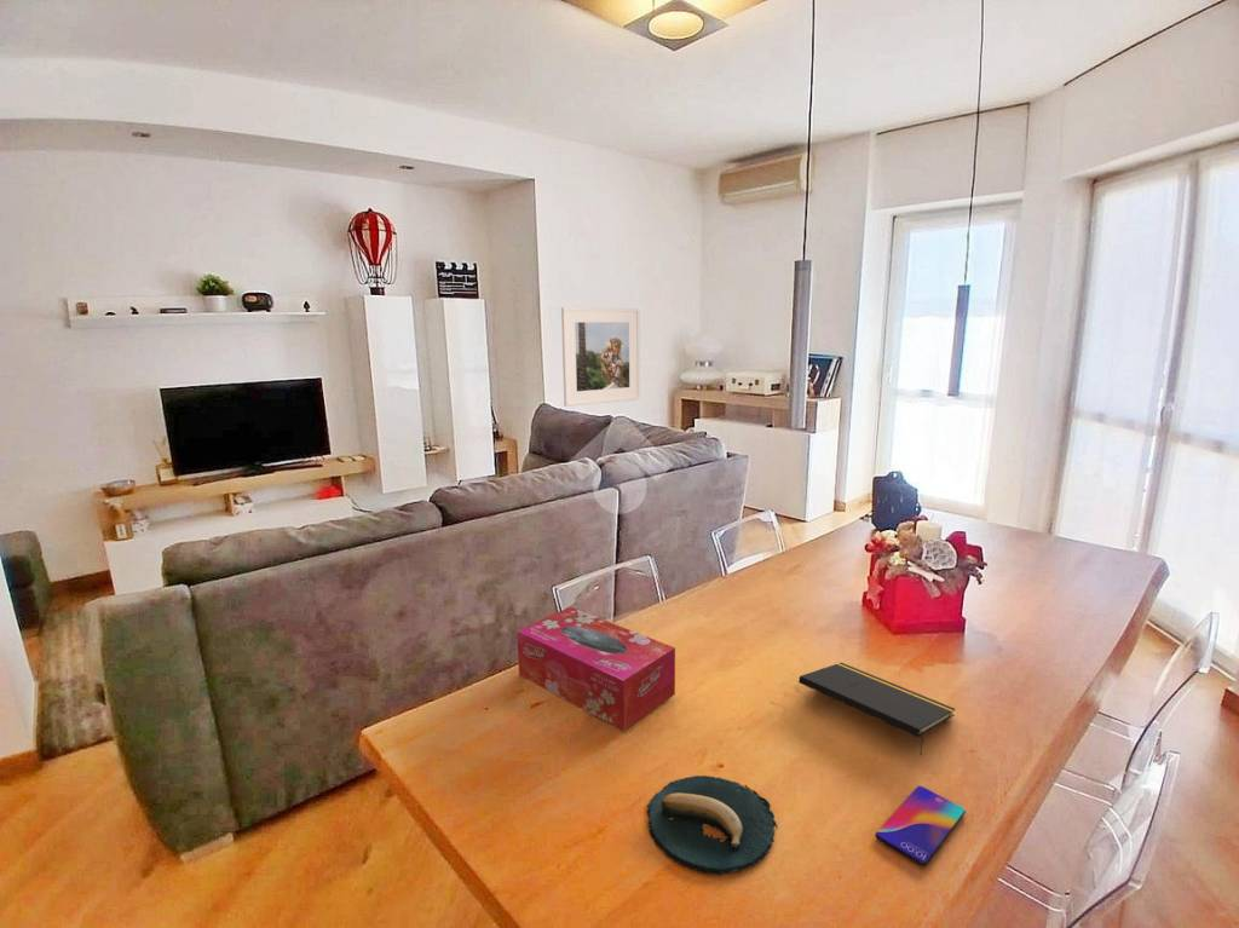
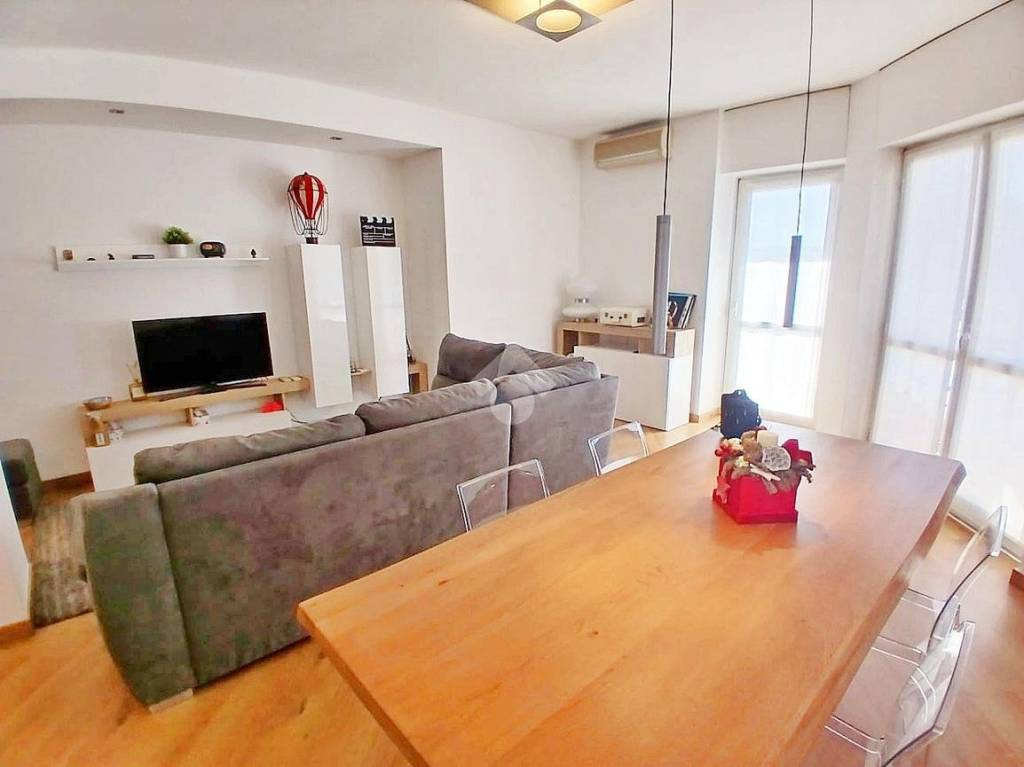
- notepad (875, 694)
- tissue box (594, 662)
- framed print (603, 356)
- smartphone (921, 822)
- banana (710, 811)
